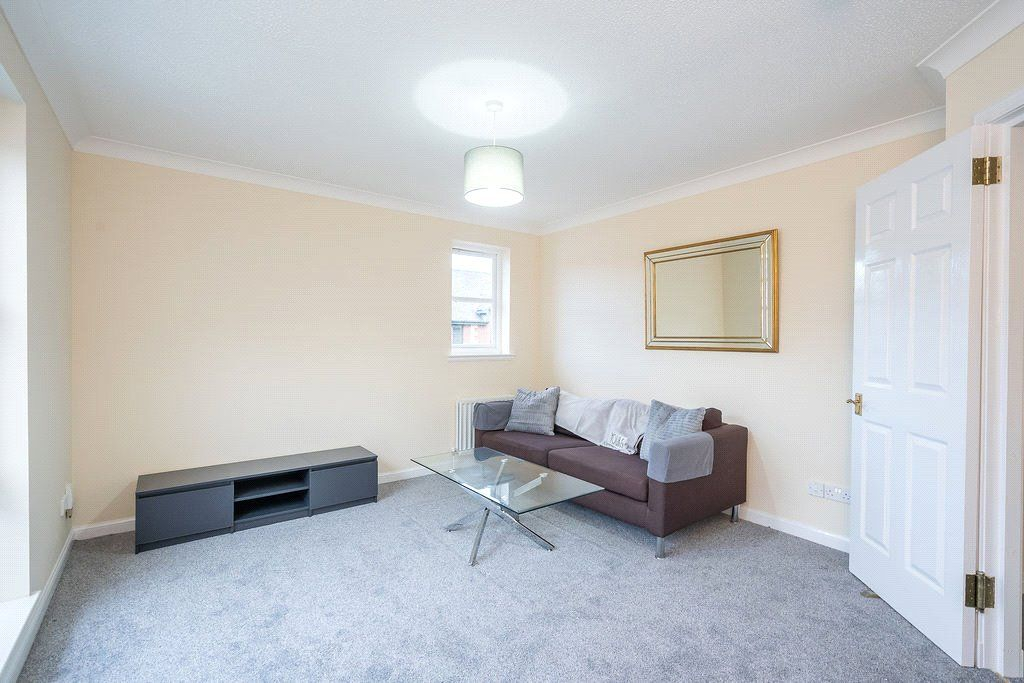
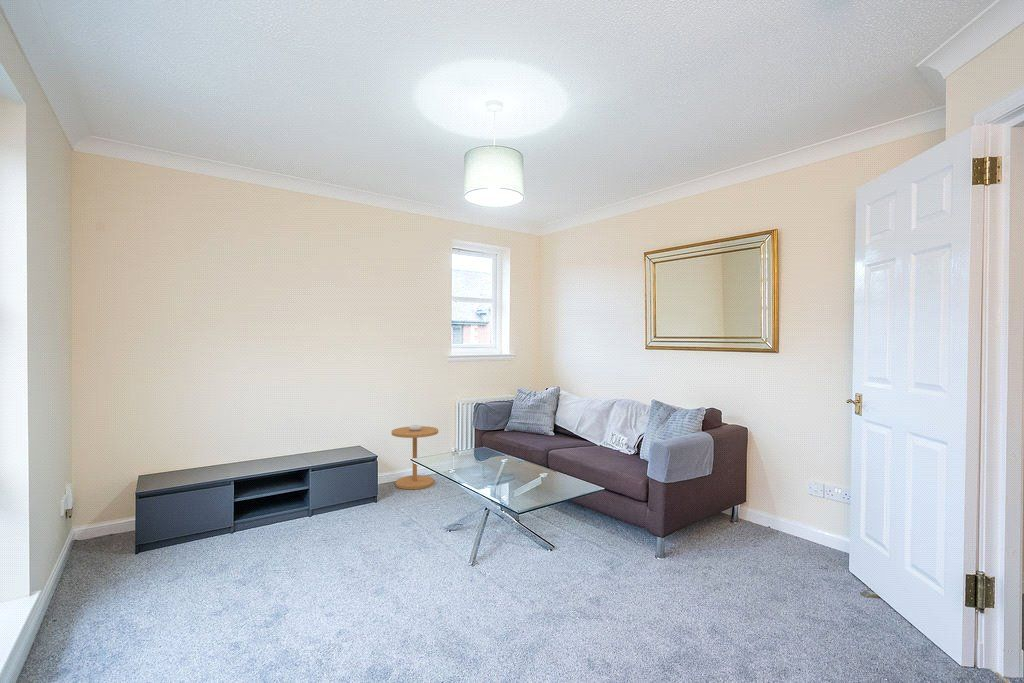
+ side table (415, 454)
